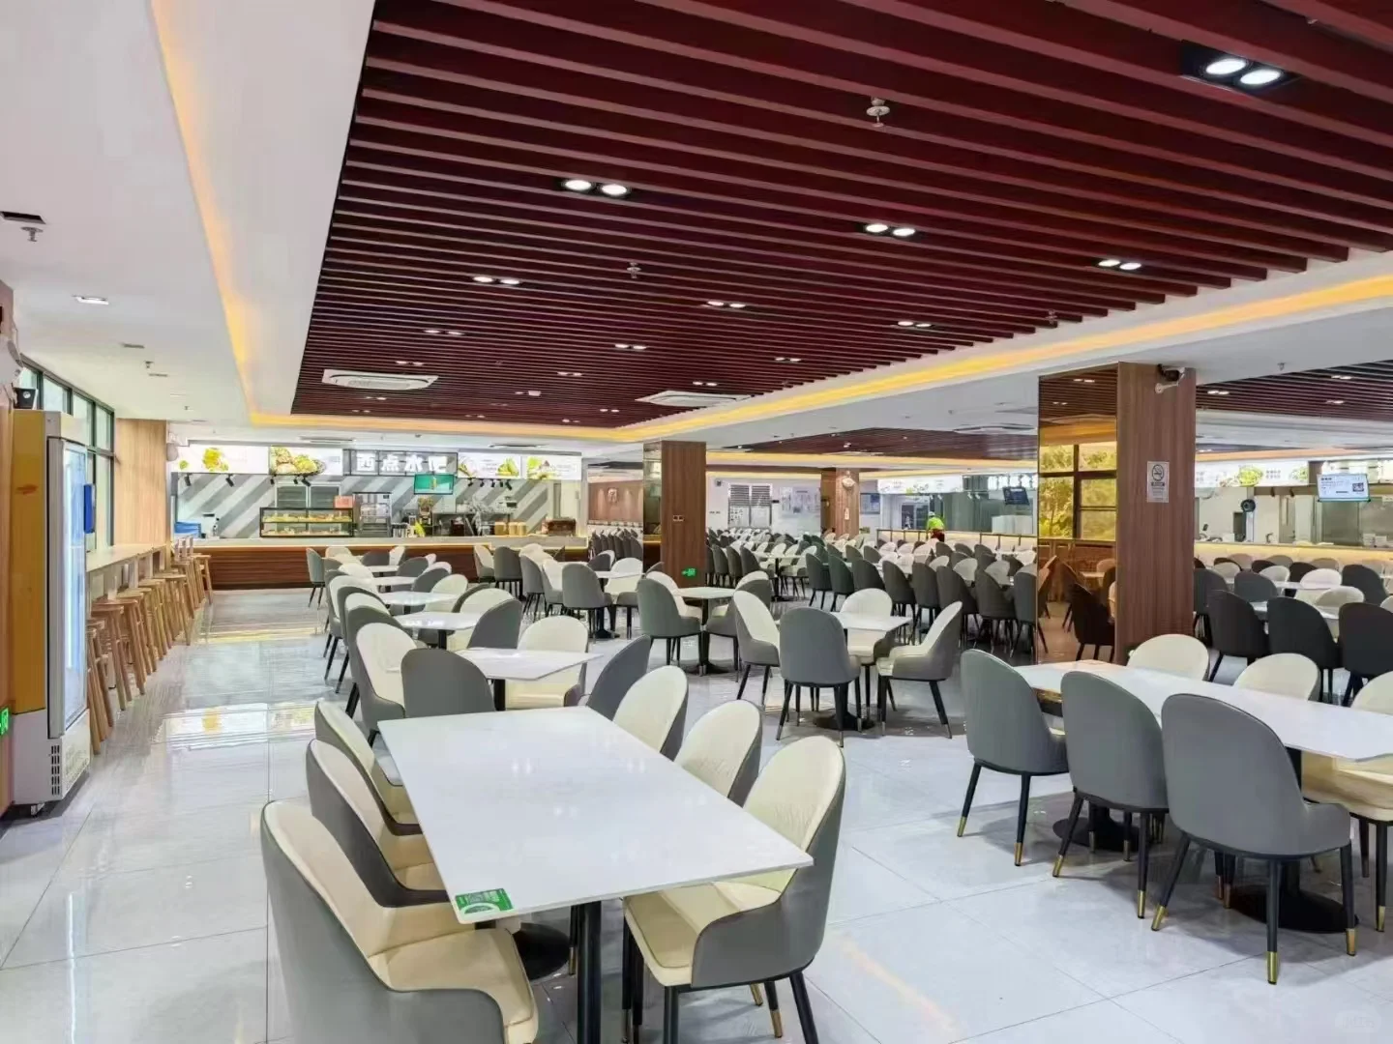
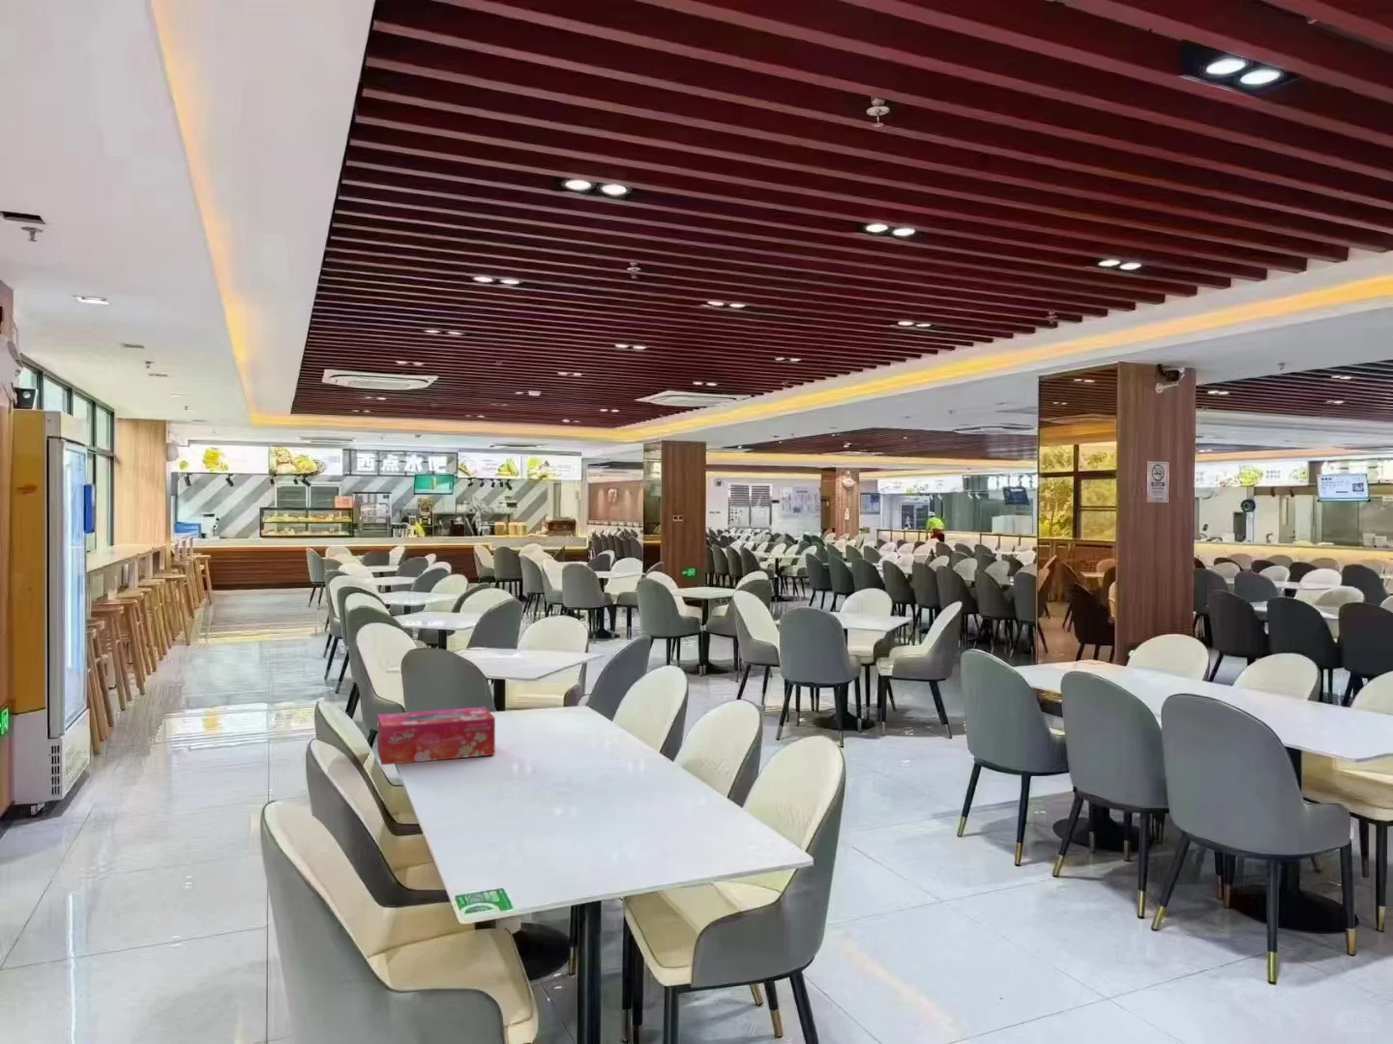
+ tissue box (435, 734)
